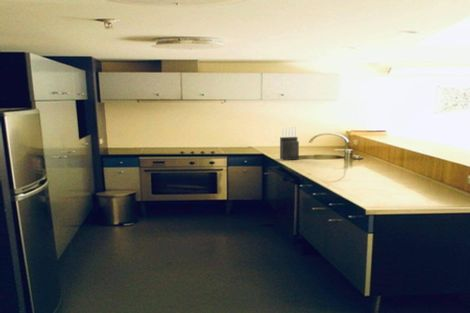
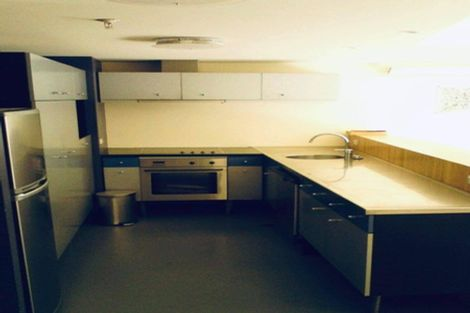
- knife block (289, 143)
